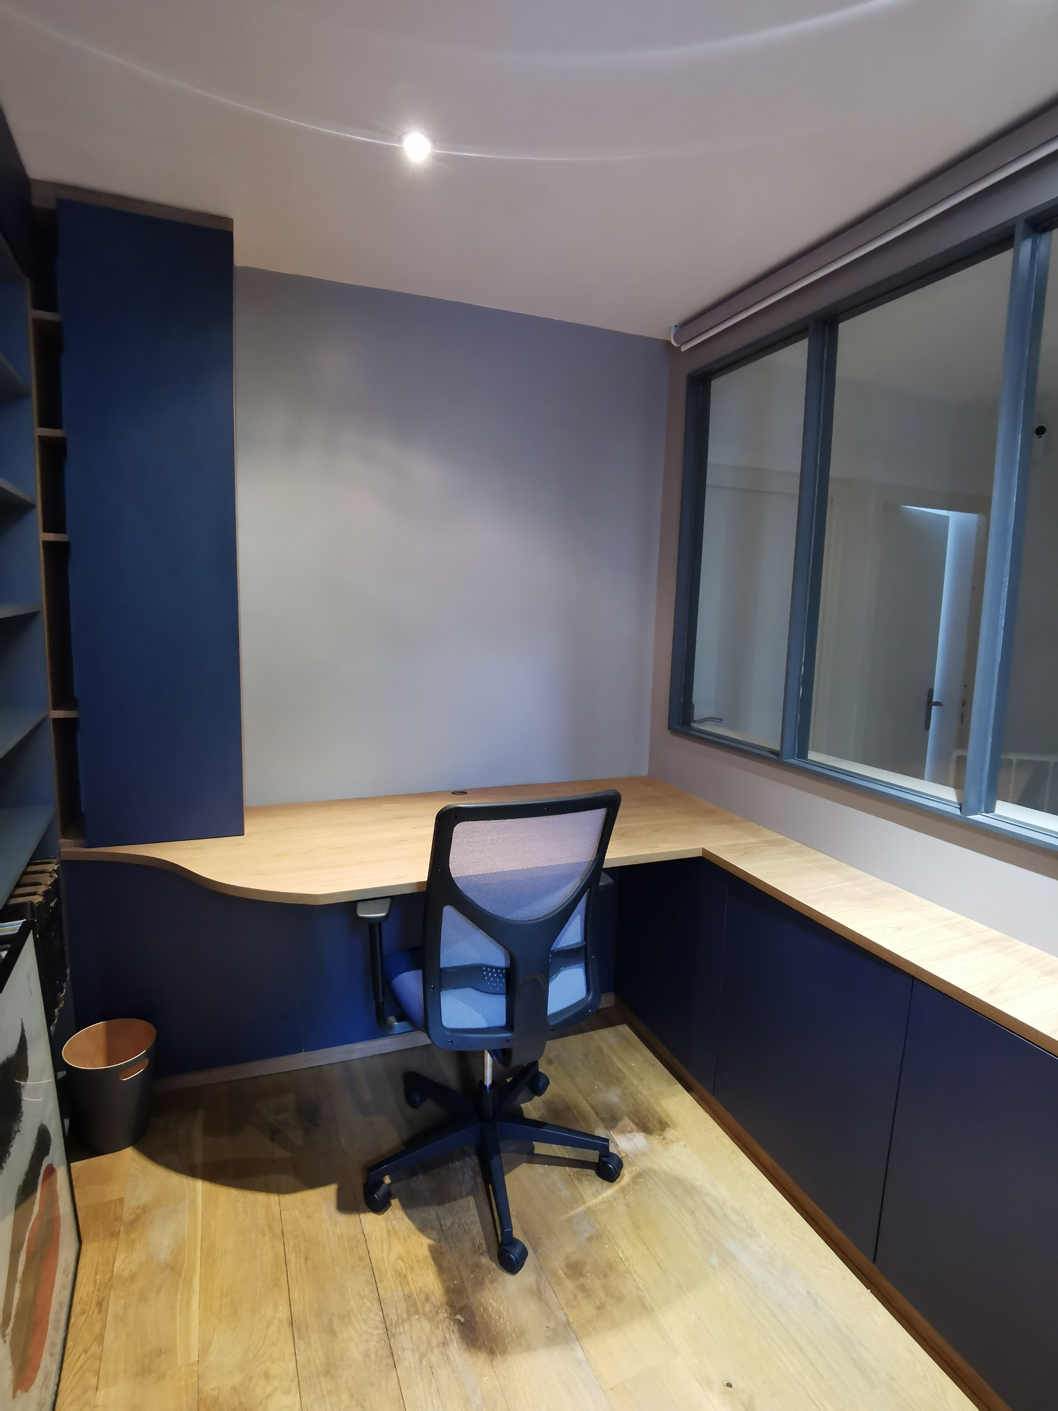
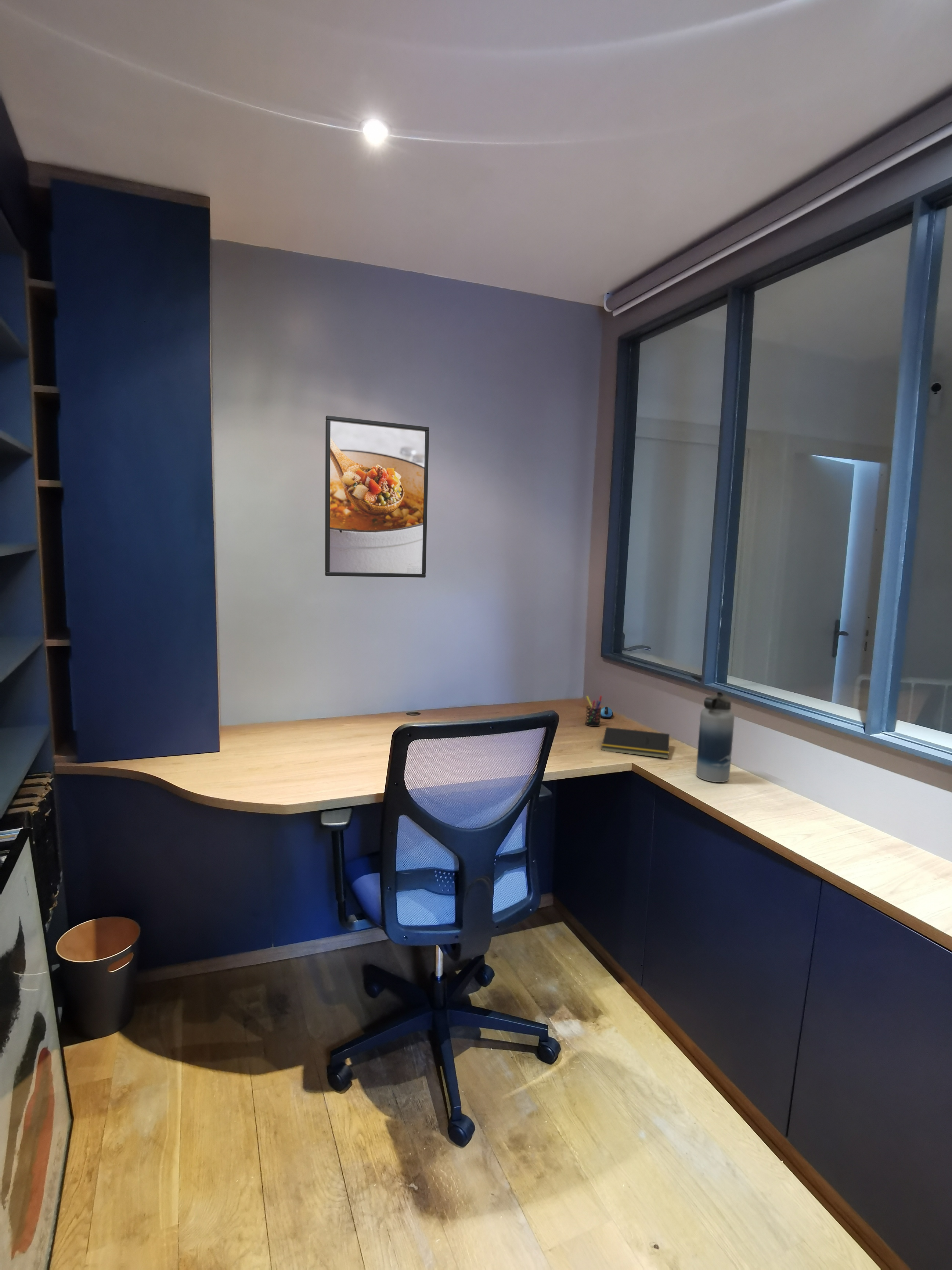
+ pen holder (595, 709)
+ computer mouse (607, 711)
+ water bottle (714, 735)
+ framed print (378, 500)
+ notepad (636, 742)
